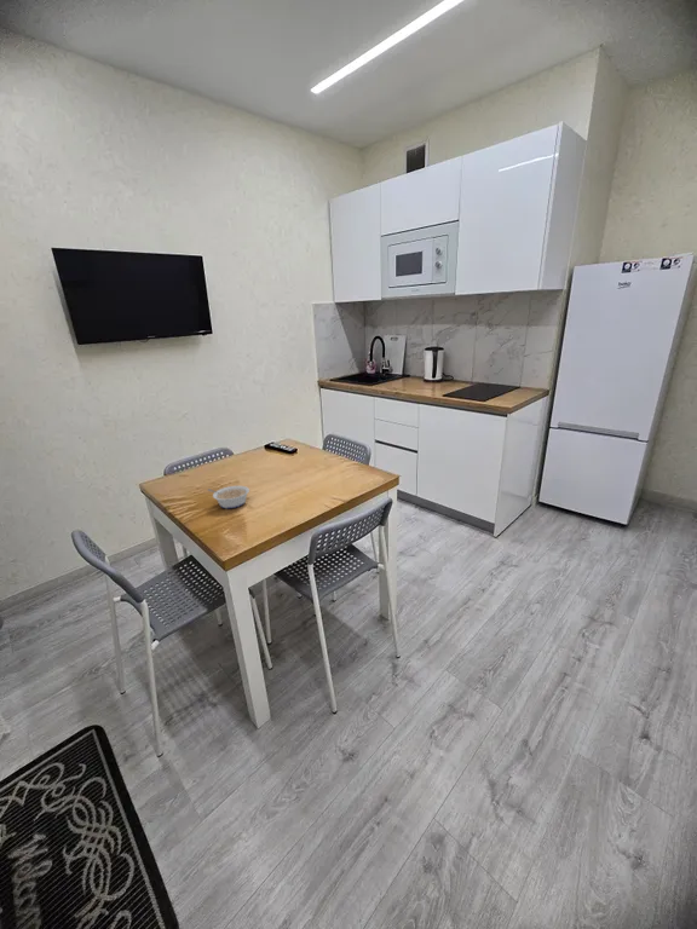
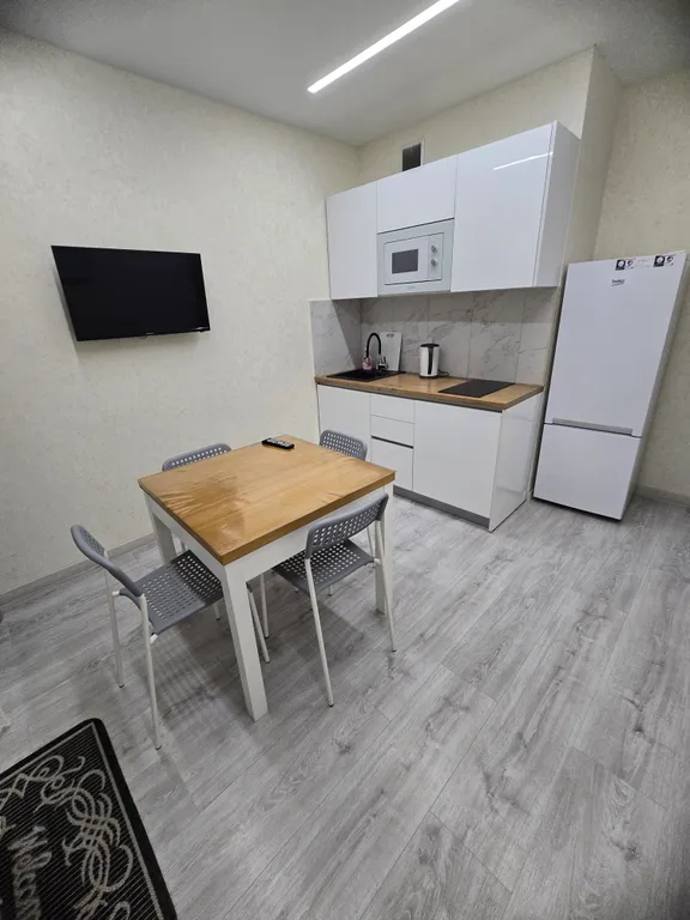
- legume (230, 497)
